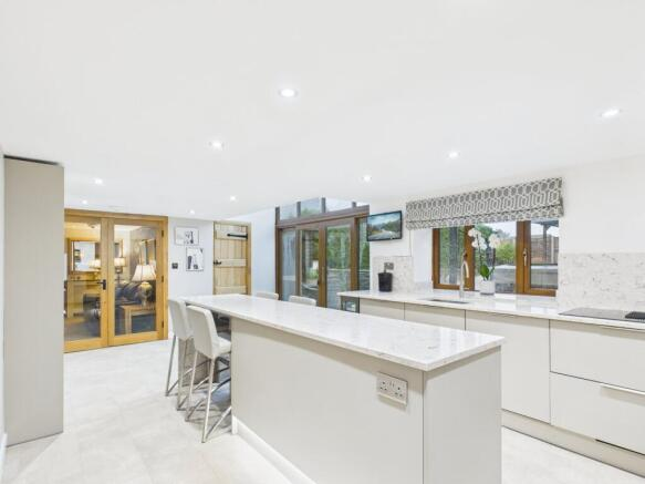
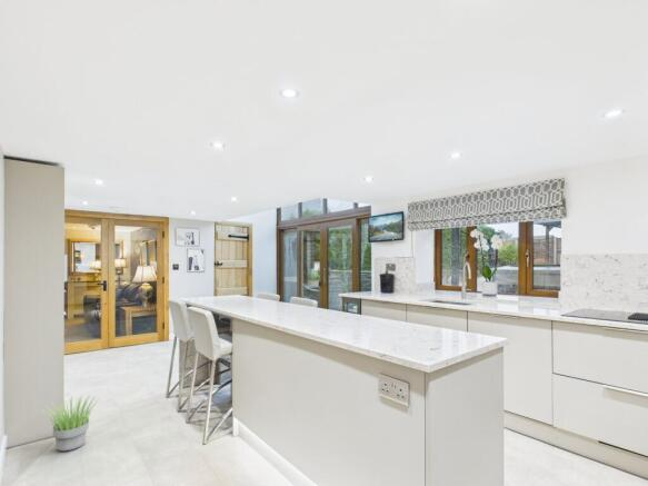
+ potted plant (70, 425)
